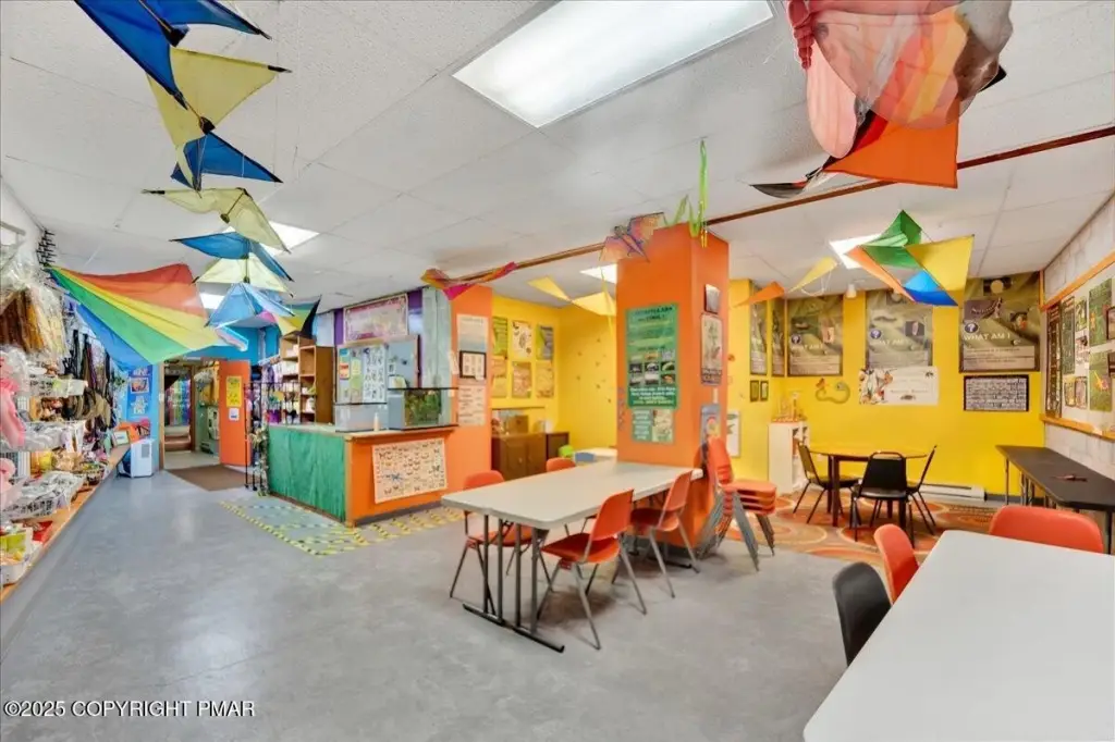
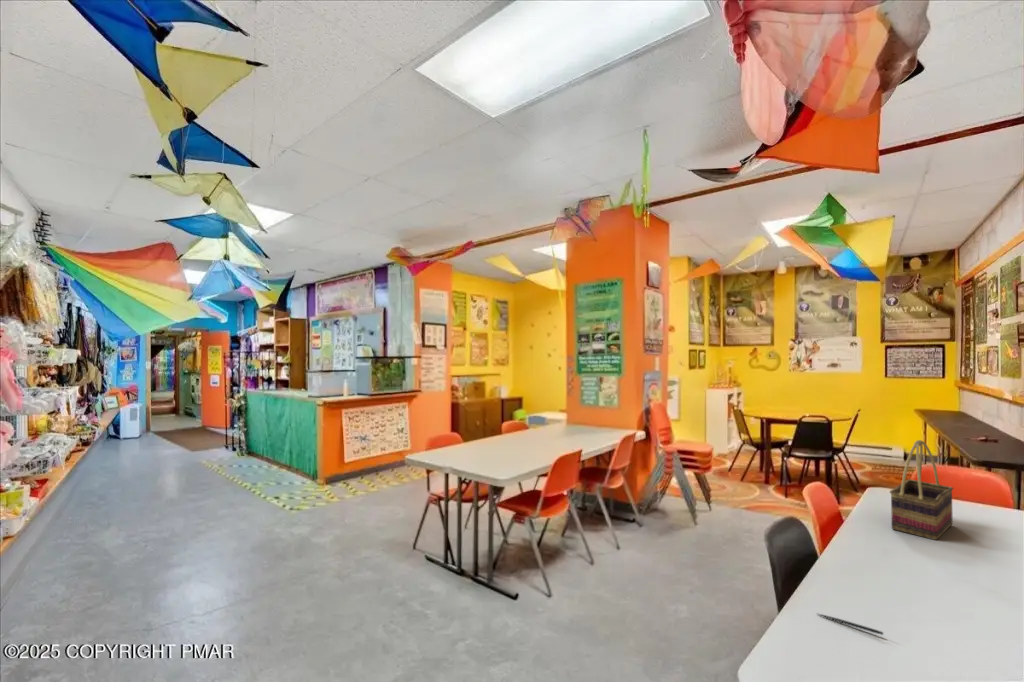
+ pen (848, 622)
+ basket (921, 483)
